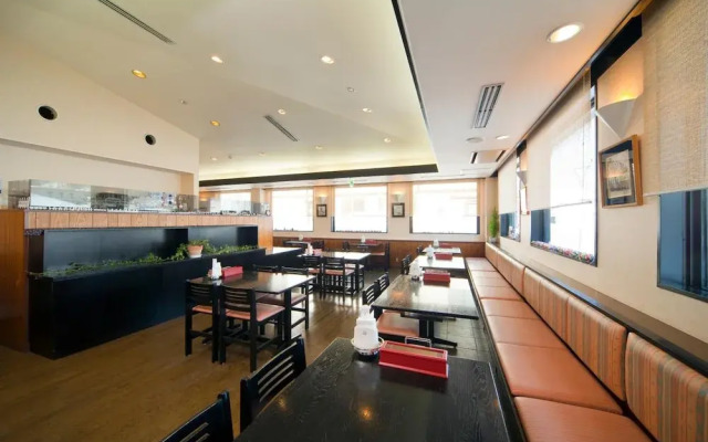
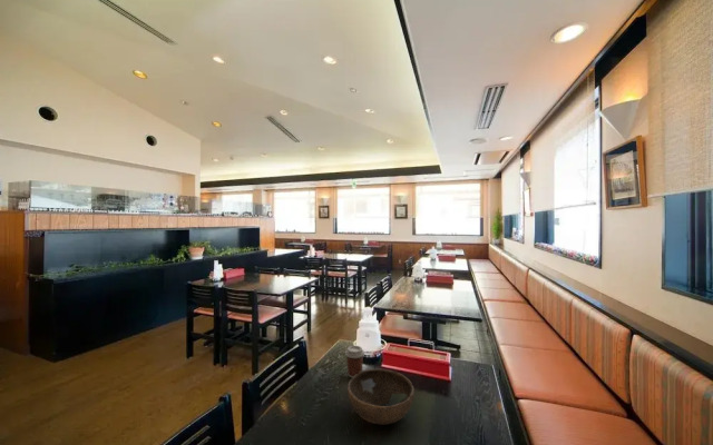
+ bowl (380, 398)
+ coffee cup (354, 360)
